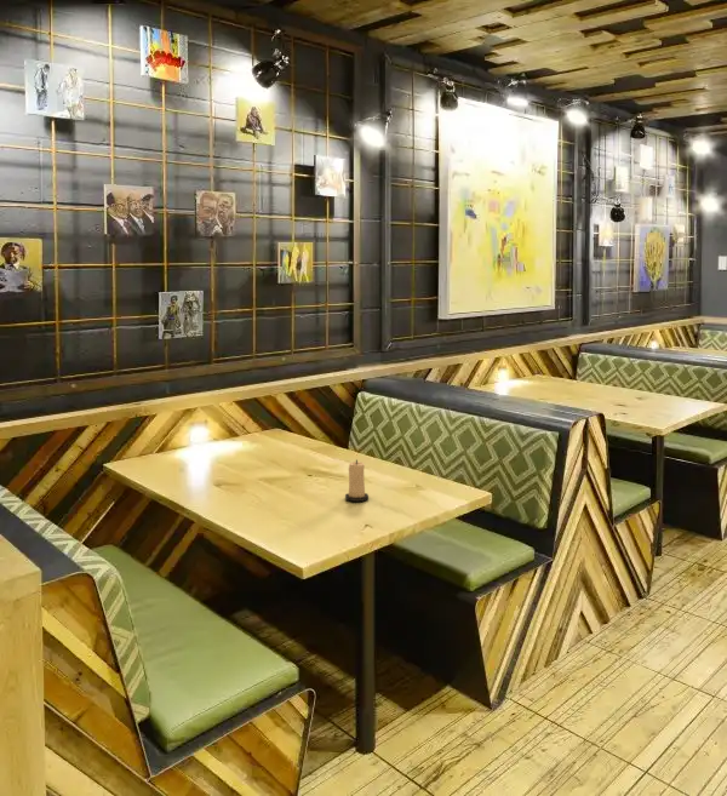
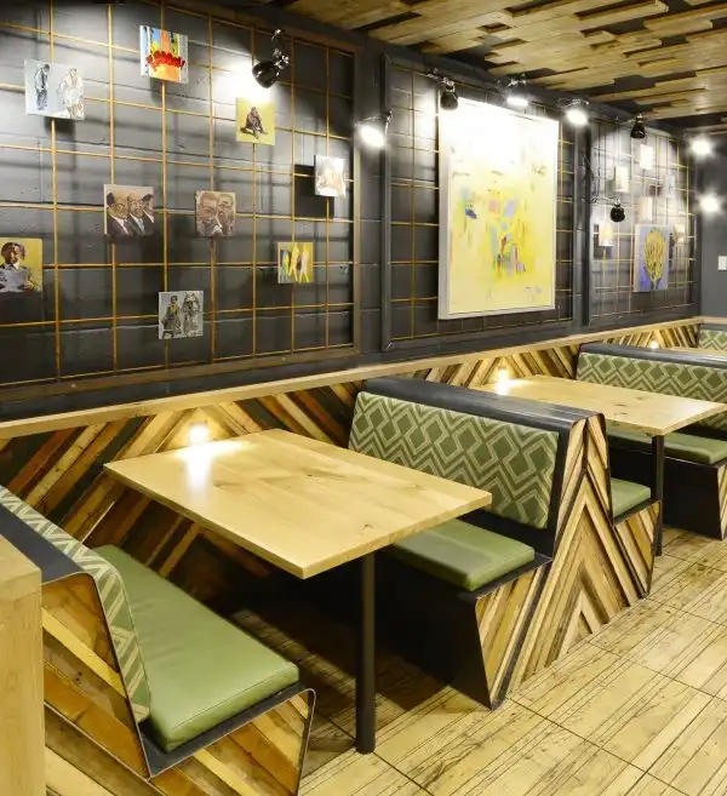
- candle (356, 479)
